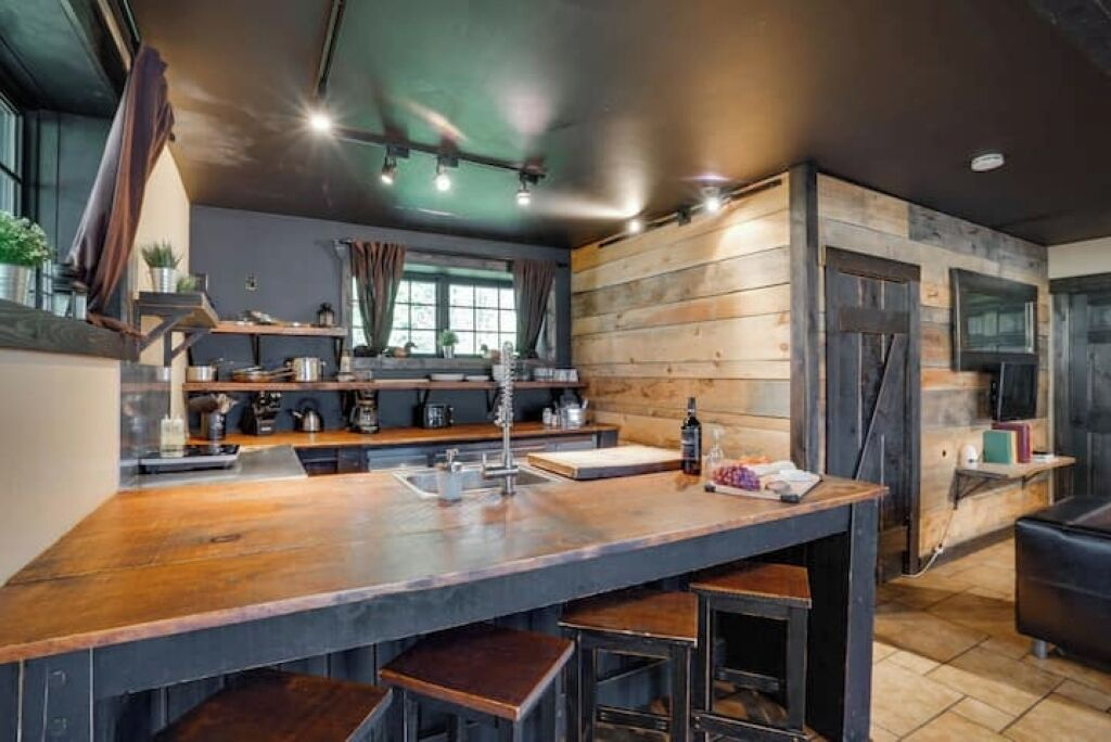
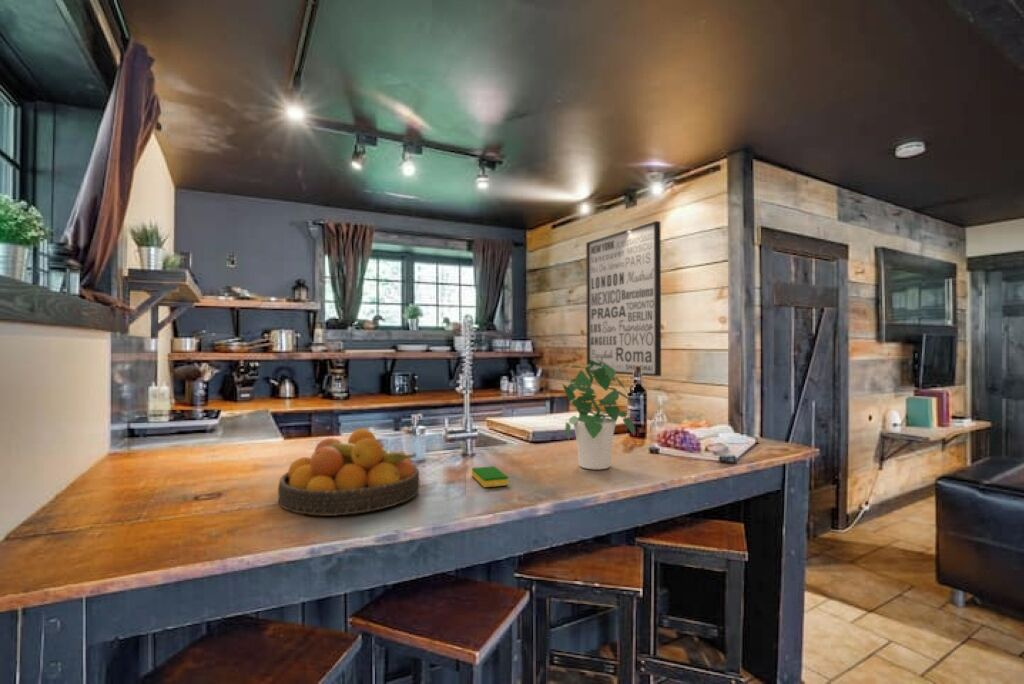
+ wall art (620, 303)
+ fruit bowl (351, 464)
+ potted plant (593, 413)
+ dish sponge (489, 476)
